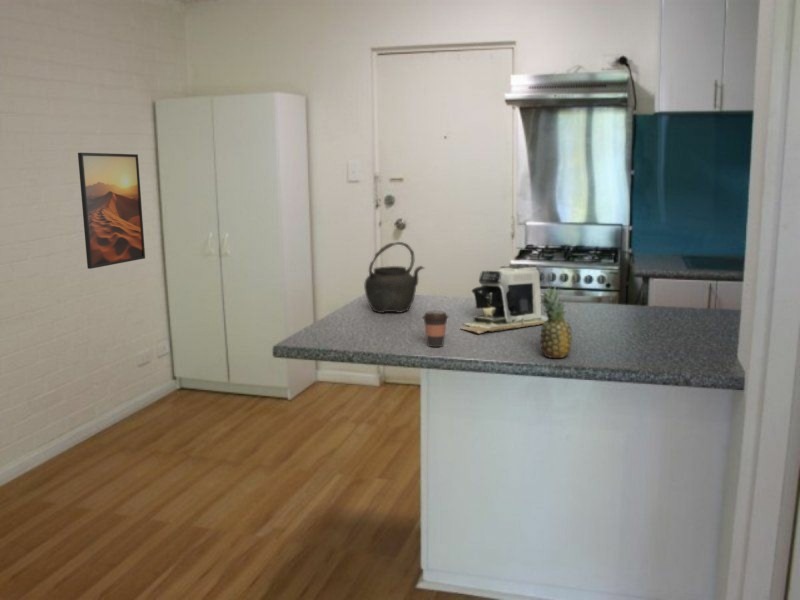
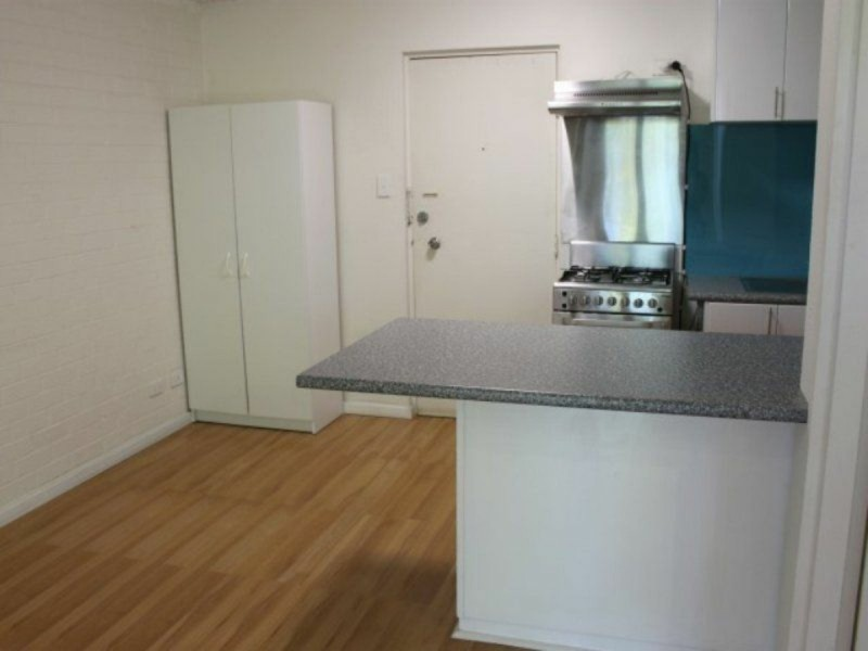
- fruit (555, 321)
- coffee maker (511, 295)
- kettle (397, 275)
- coffee cup (435, 328)
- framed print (113, 209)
